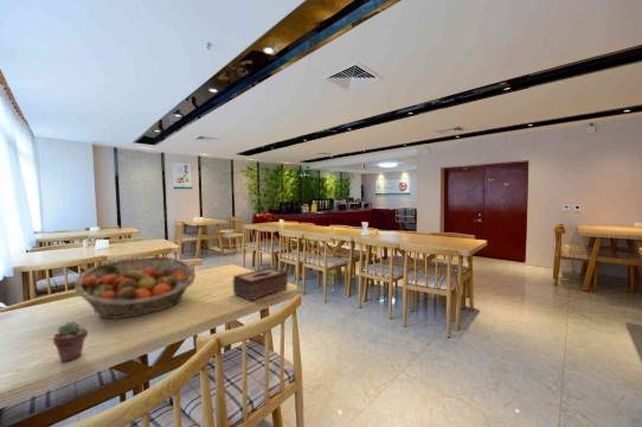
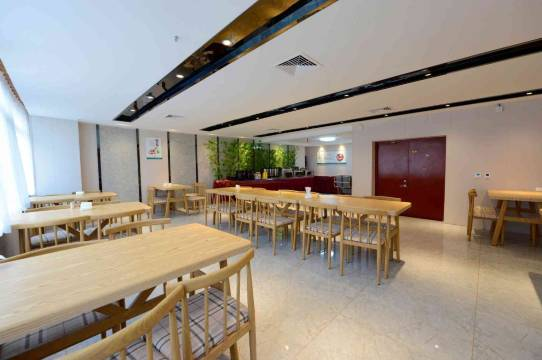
- tissue box (261, 282)
- potted succulent (70, 339)
- fruit basket (140, 283)
